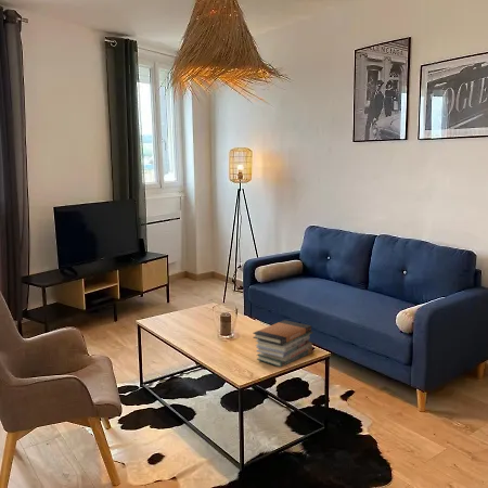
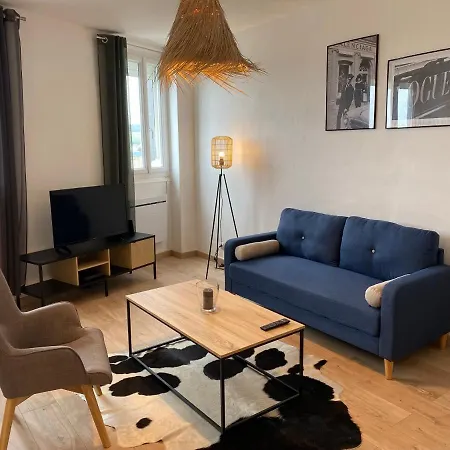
- book stack (283, 343)
